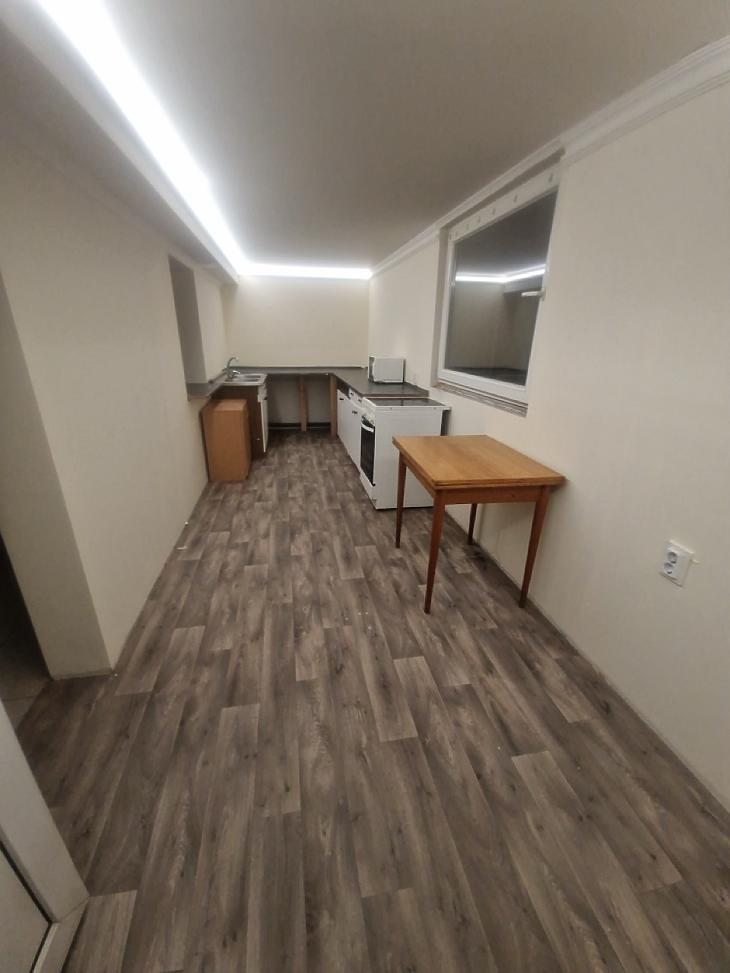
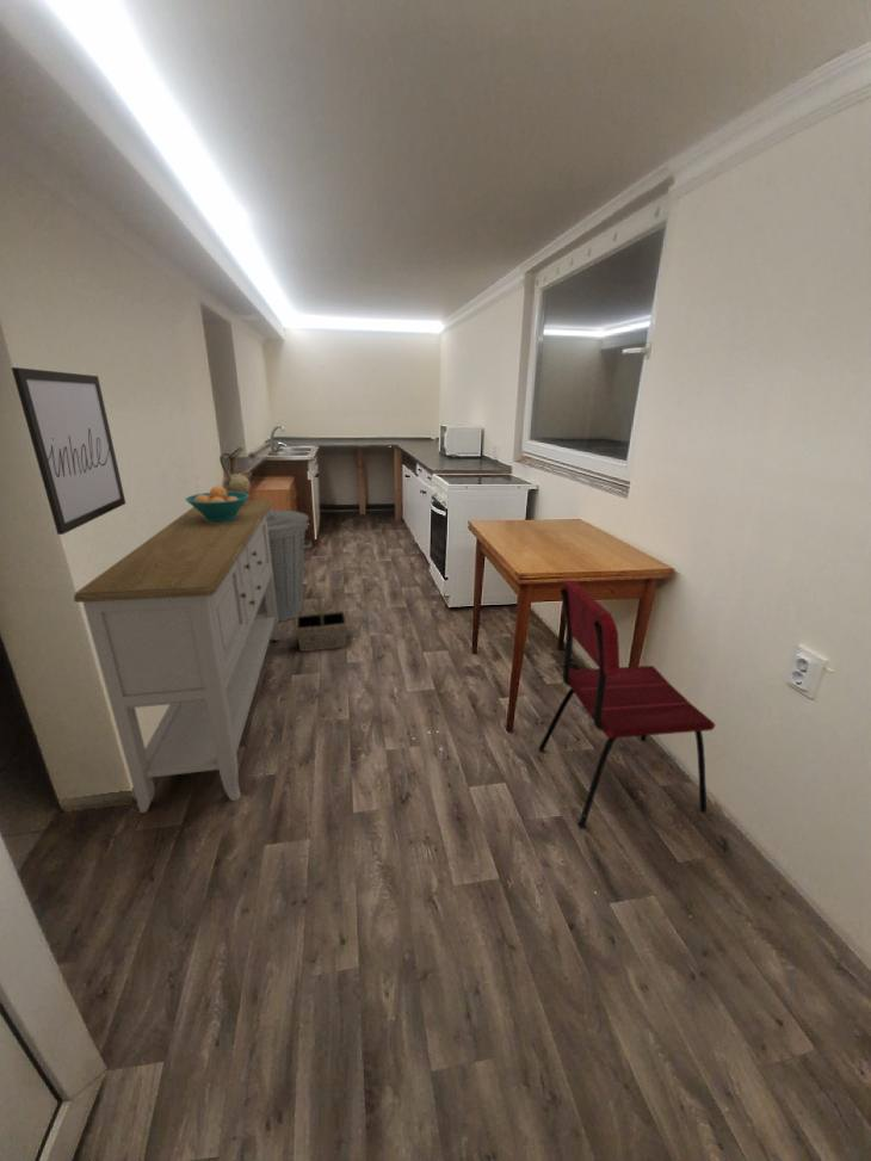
+ chair (629, 692)
+ fruit bowl (218, 502)
+ sideboard (220, 622)
+ basket (321, 622)
+ ceramic jug (234, 476)
+ trash can (271, 561)
+ wall art (79, 447)
